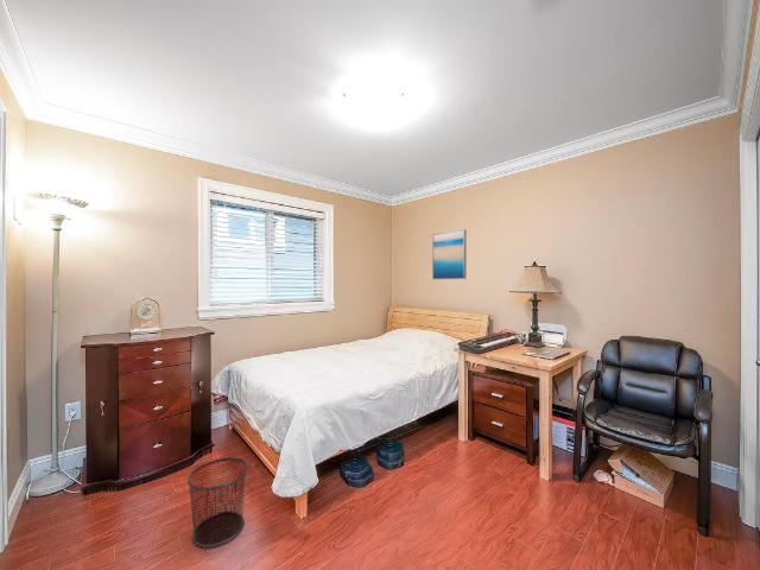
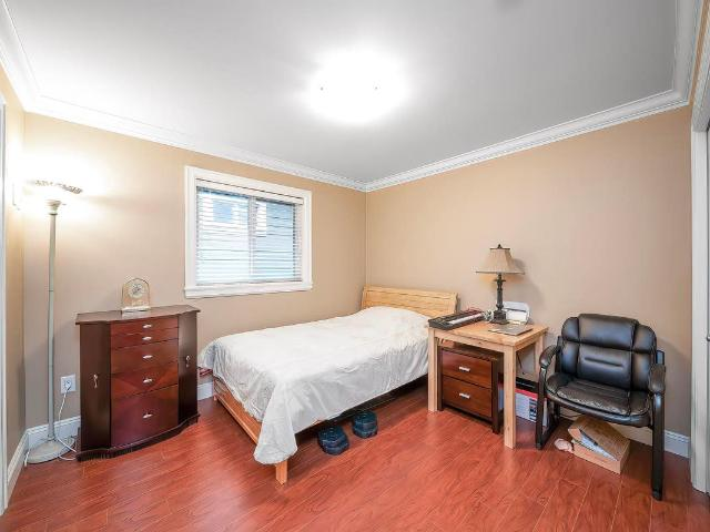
- waste bin (218, 500)
- wall art (448, 255)
